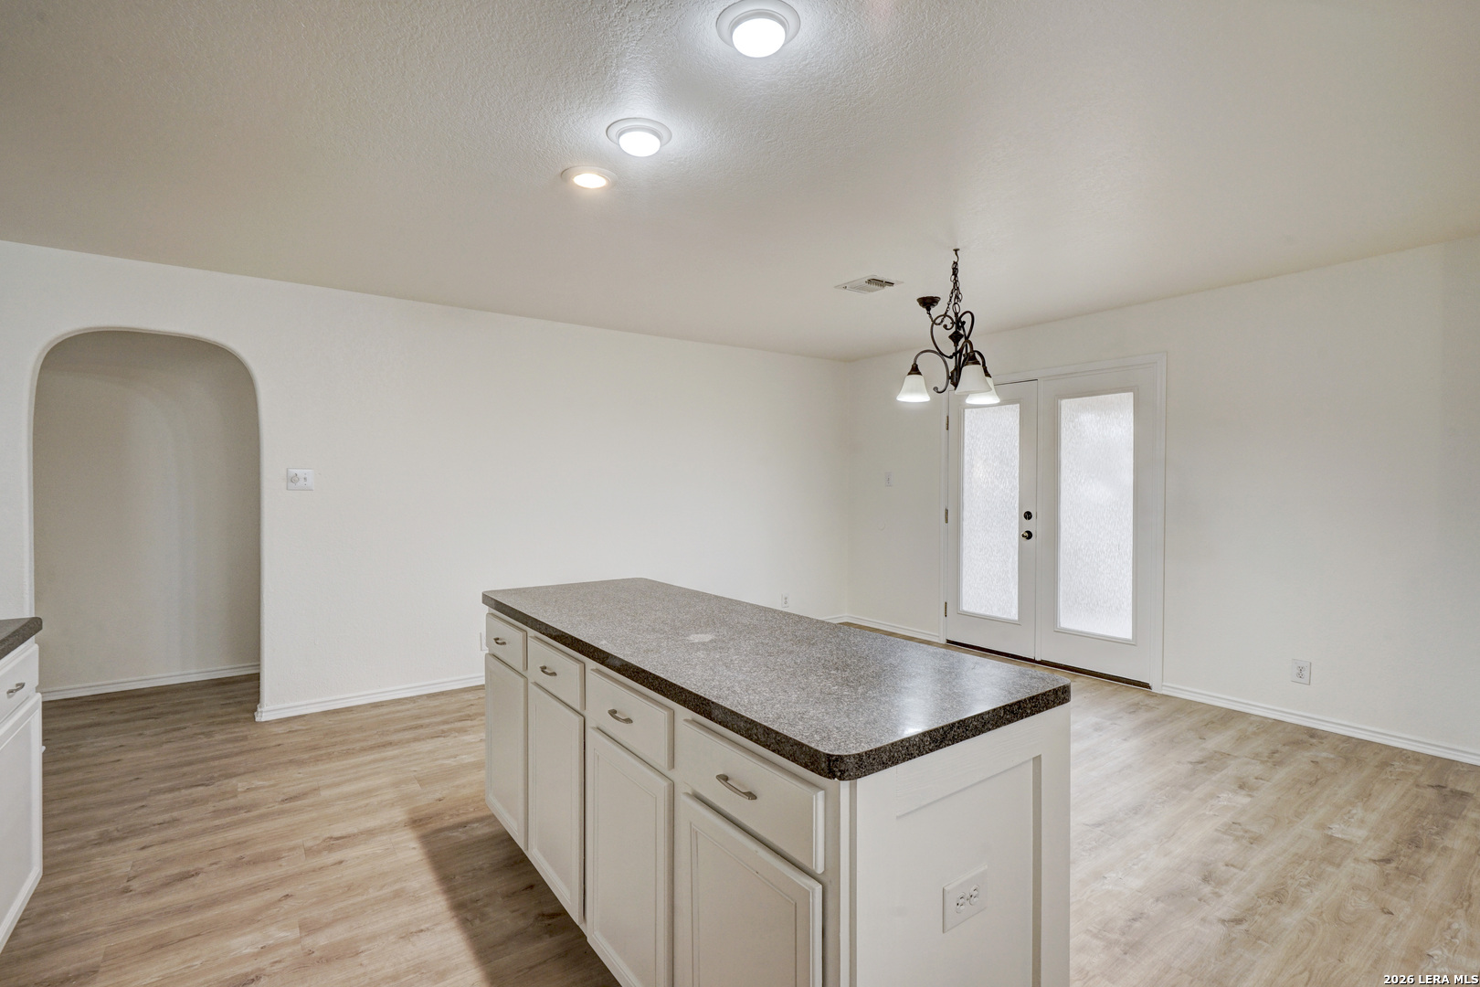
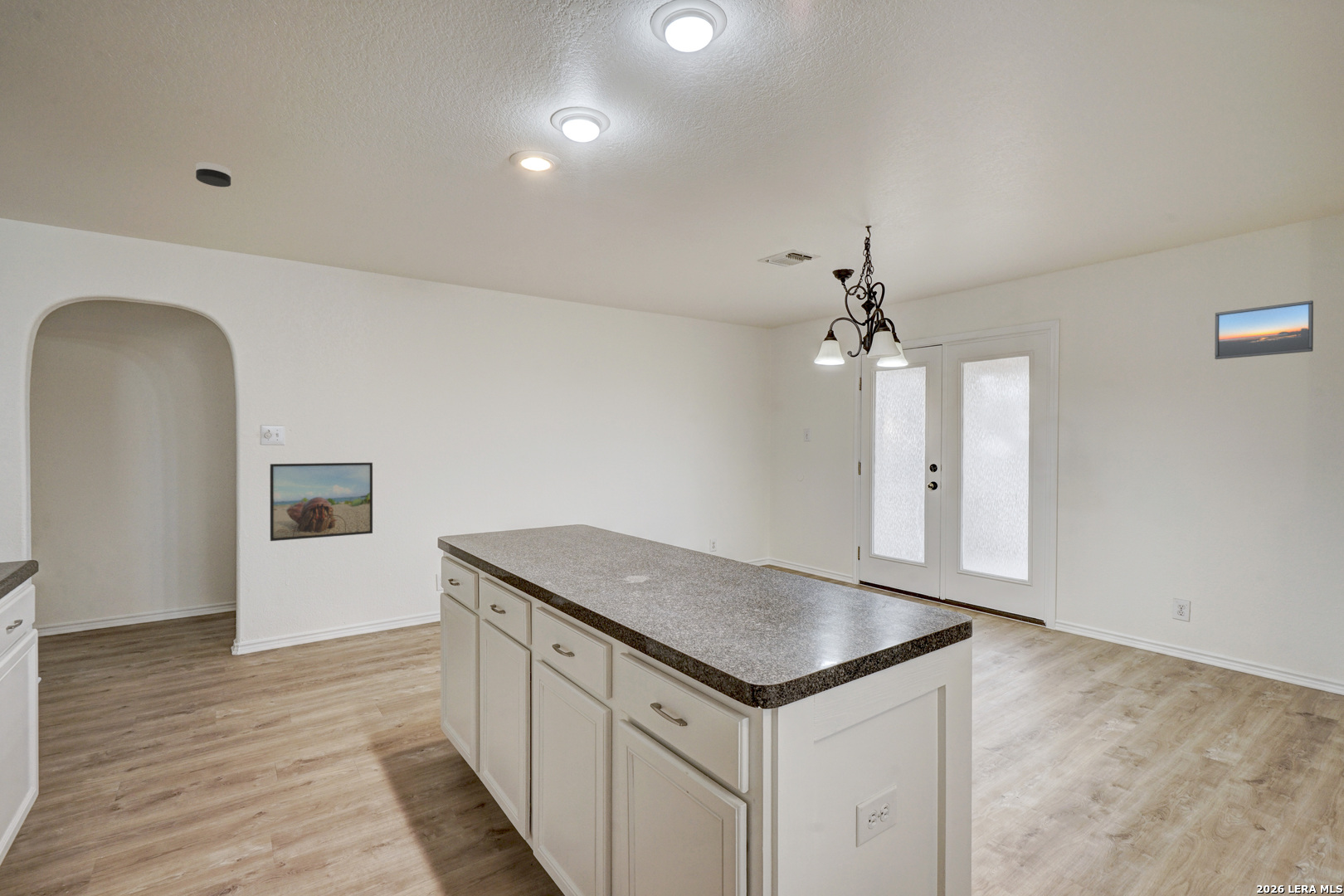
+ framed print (323, 499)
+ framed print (1262, 331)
+ smoke detector (213, 174)
